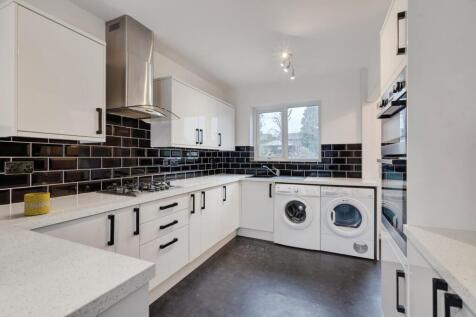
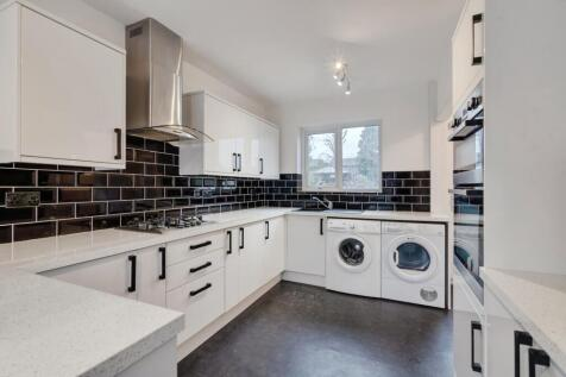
- mug (37, 202)
